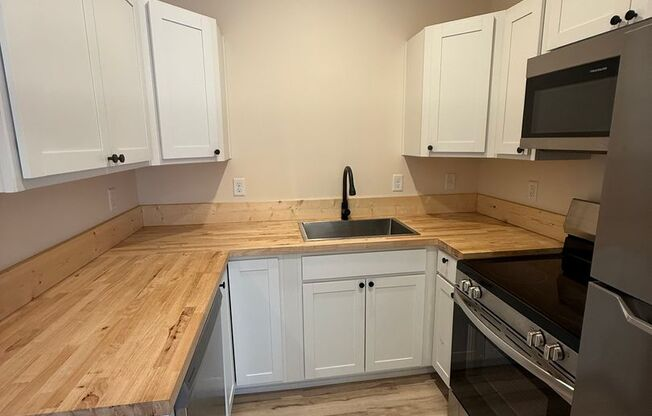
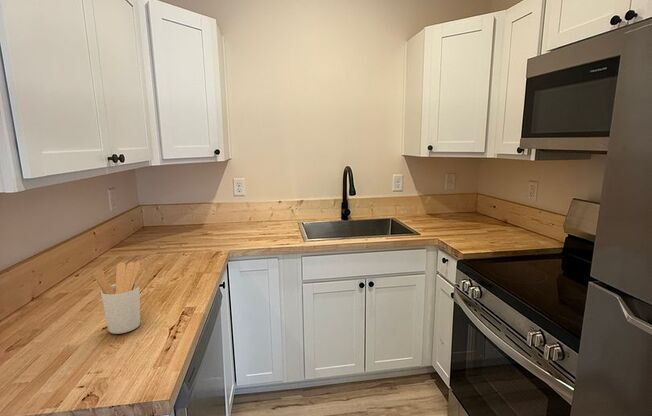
+ utensil holder (124, 294)
